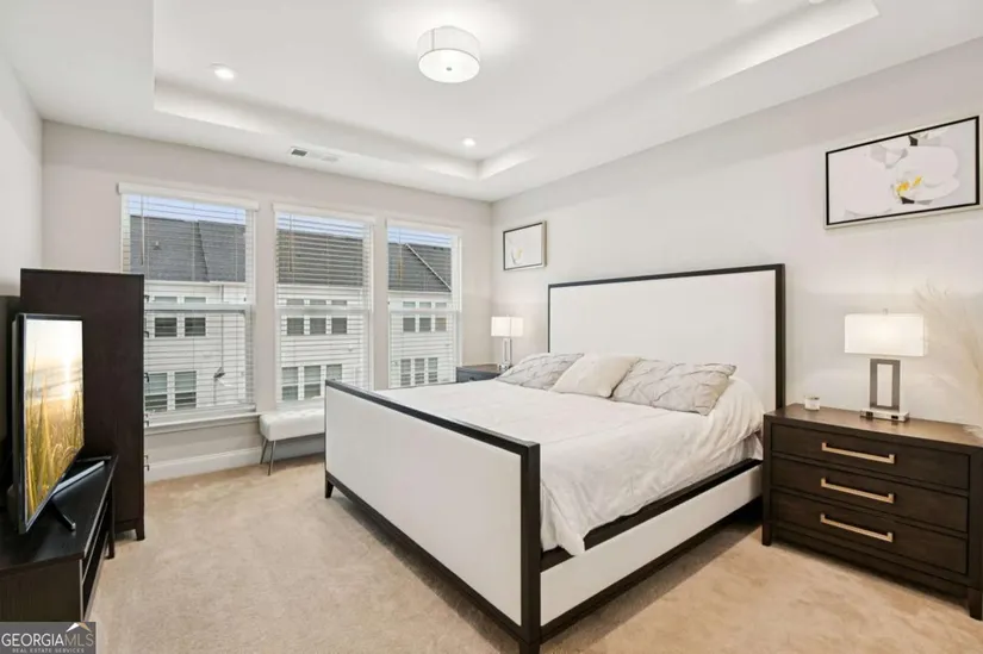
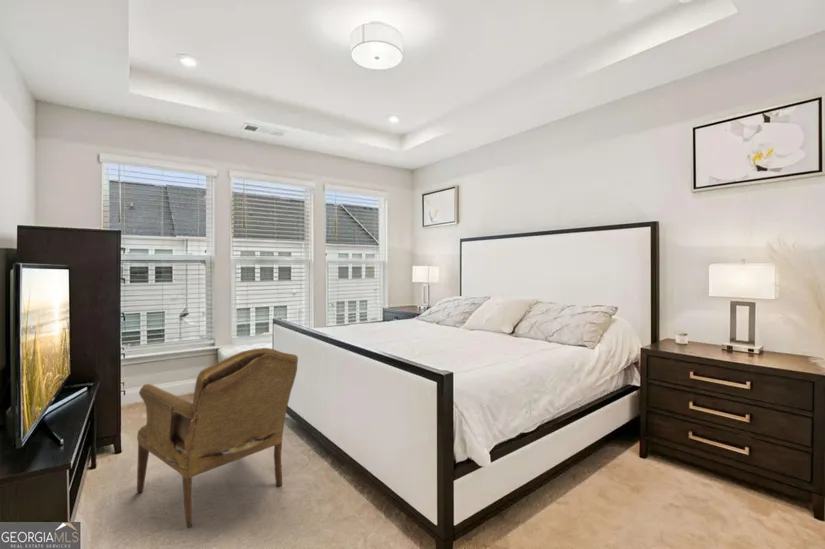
+ armchair (227, 416)
